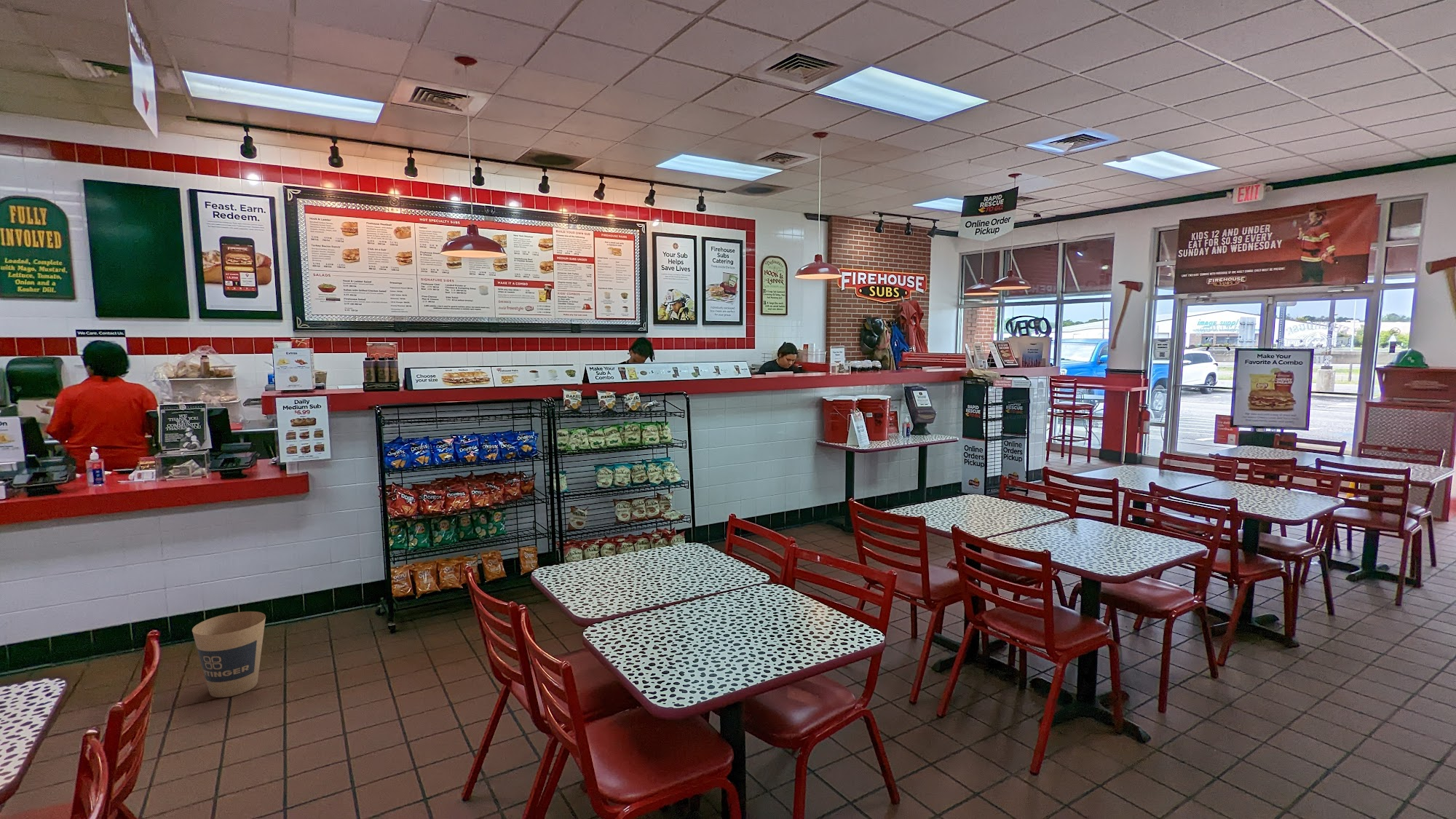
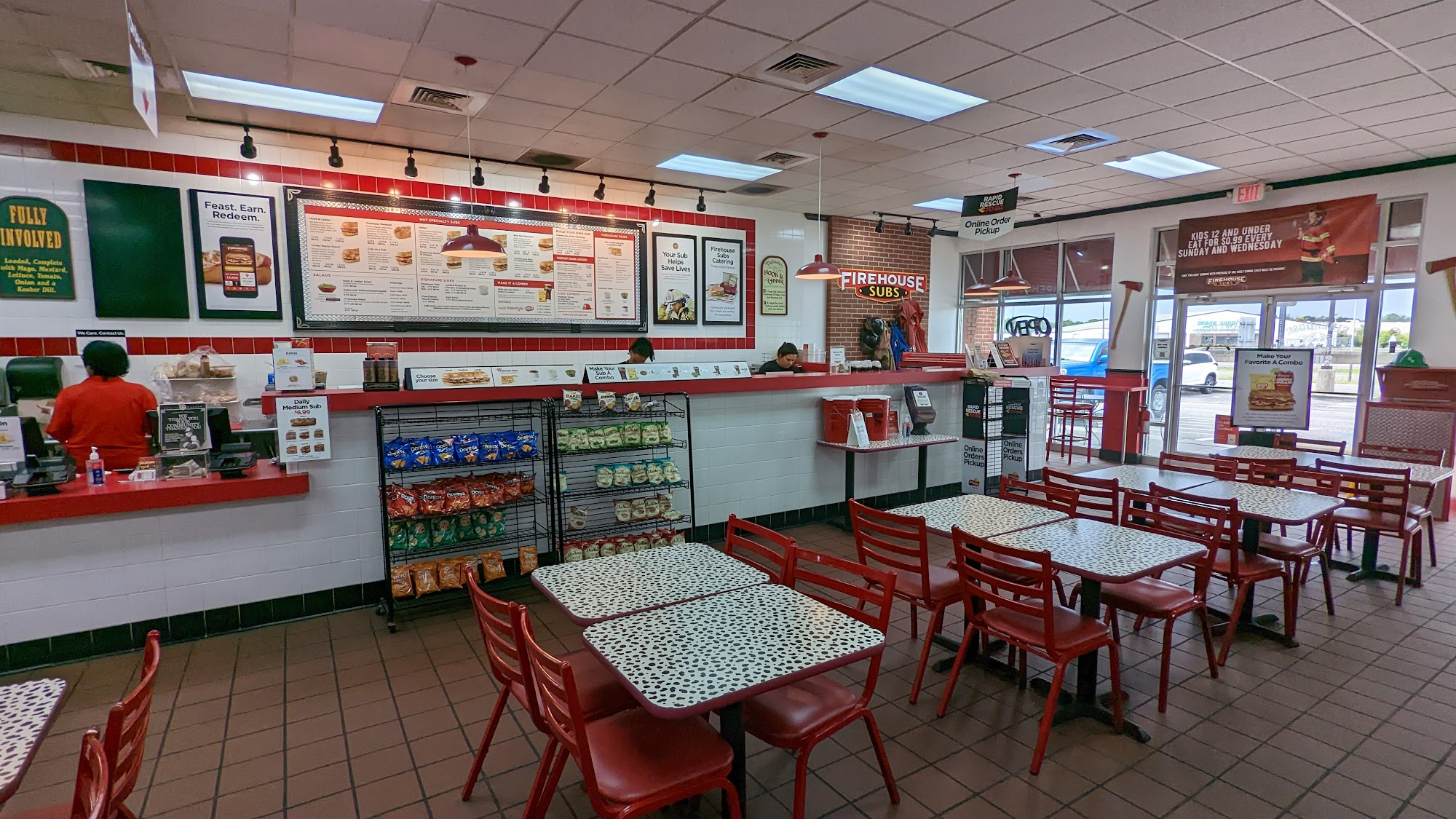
- trash can (232, 655)
